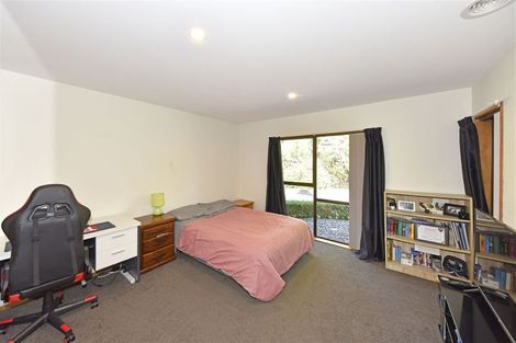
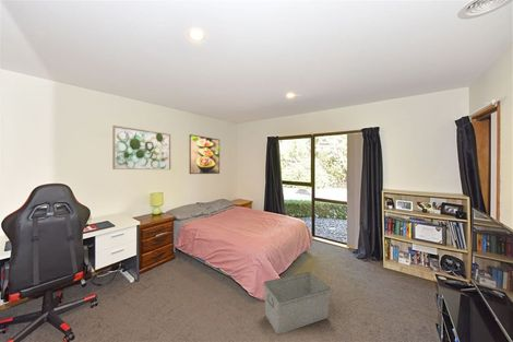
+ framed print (205, 155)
+ wall art (144, 150)
+ storage bin (296, 300)
